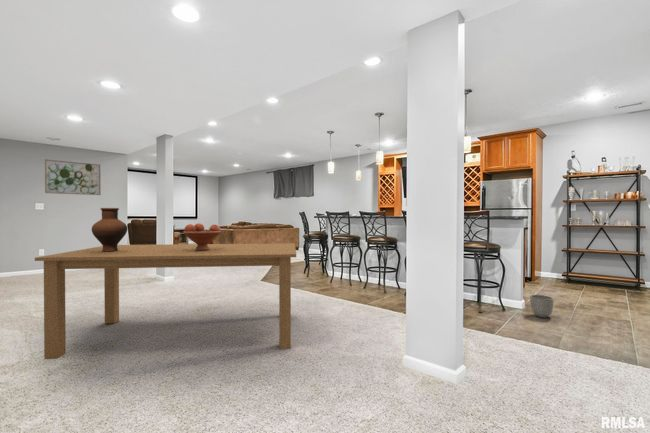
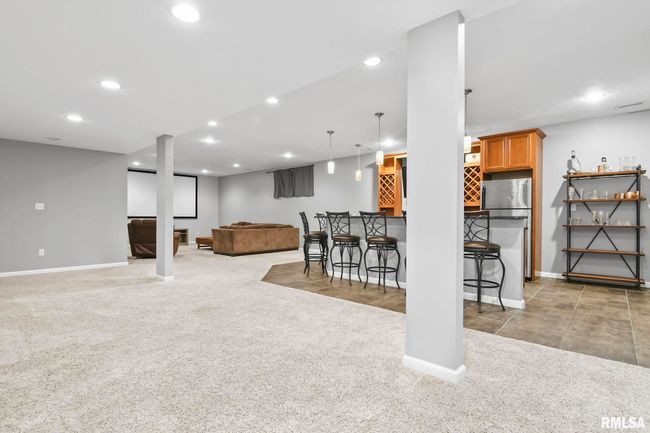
- wall art (74, 178)
- fruit bowl (202, 236)
- vase (109, 229)
- dining table (190, 266)
- planter (541, 306)
